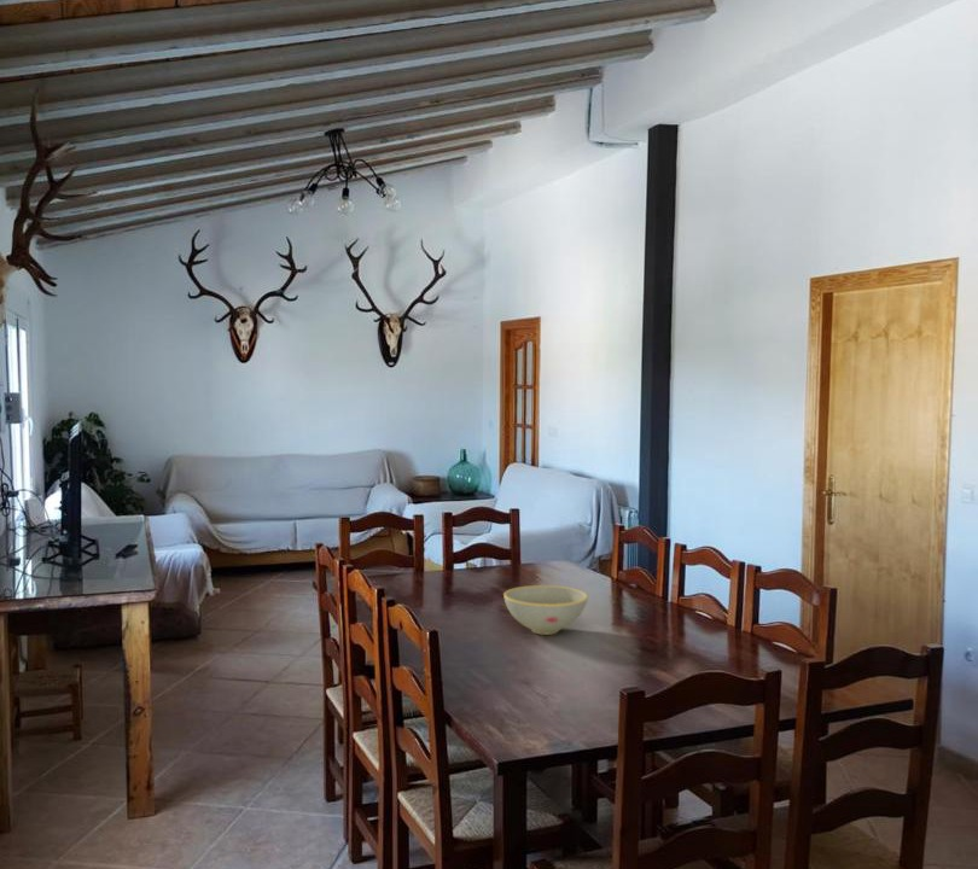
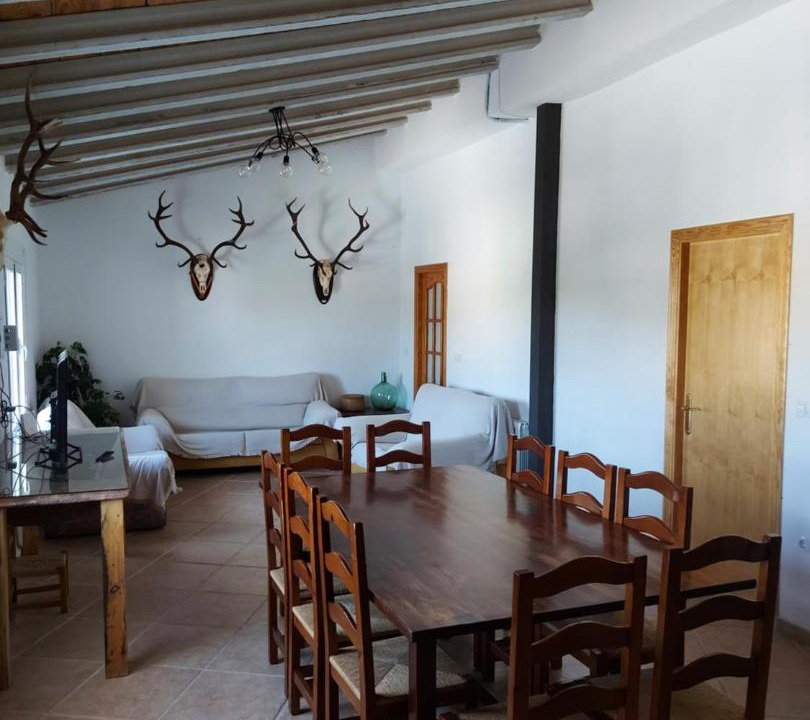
- bowl (545, 612)
